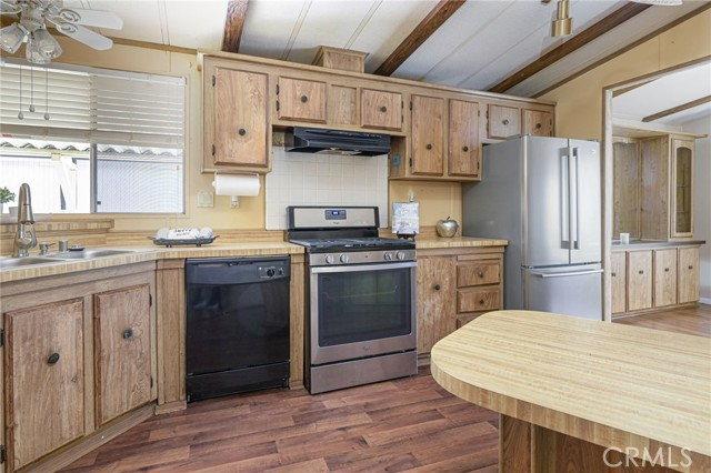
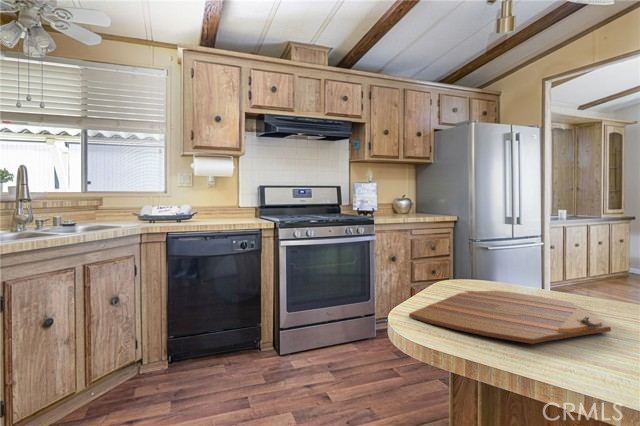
+ cutting board (516, 310)
